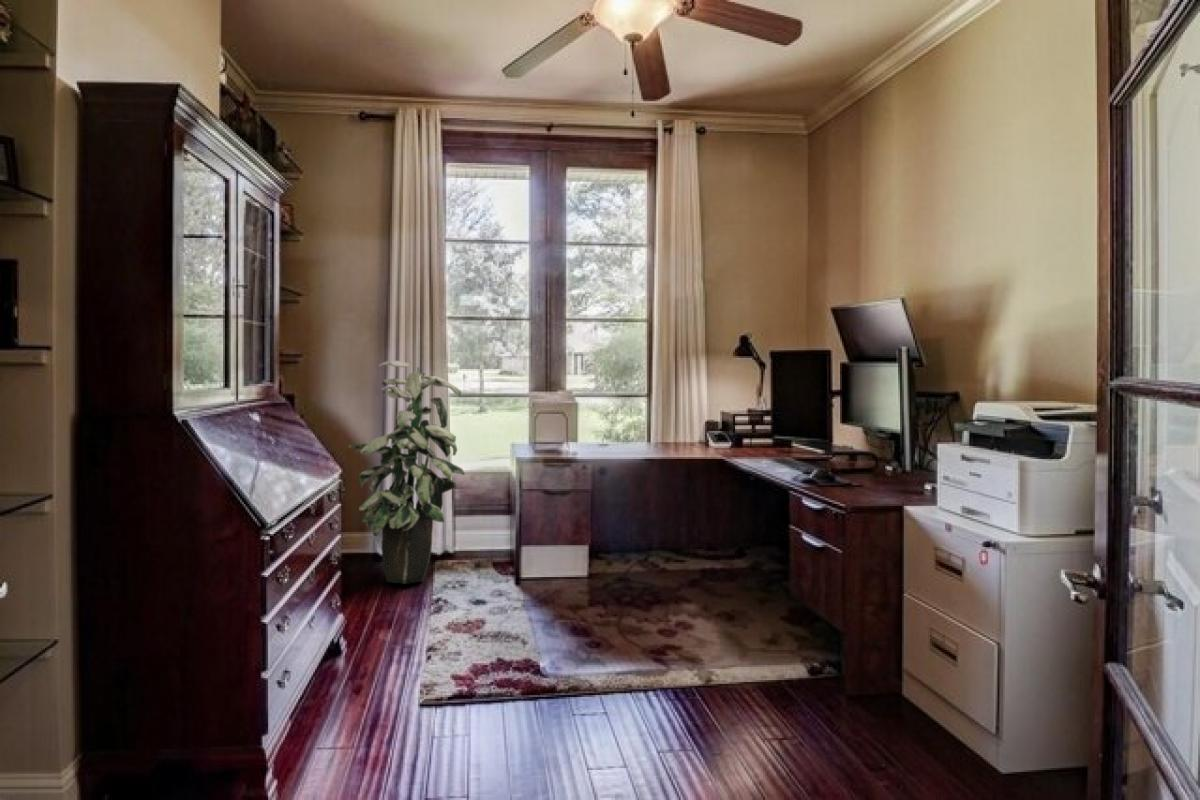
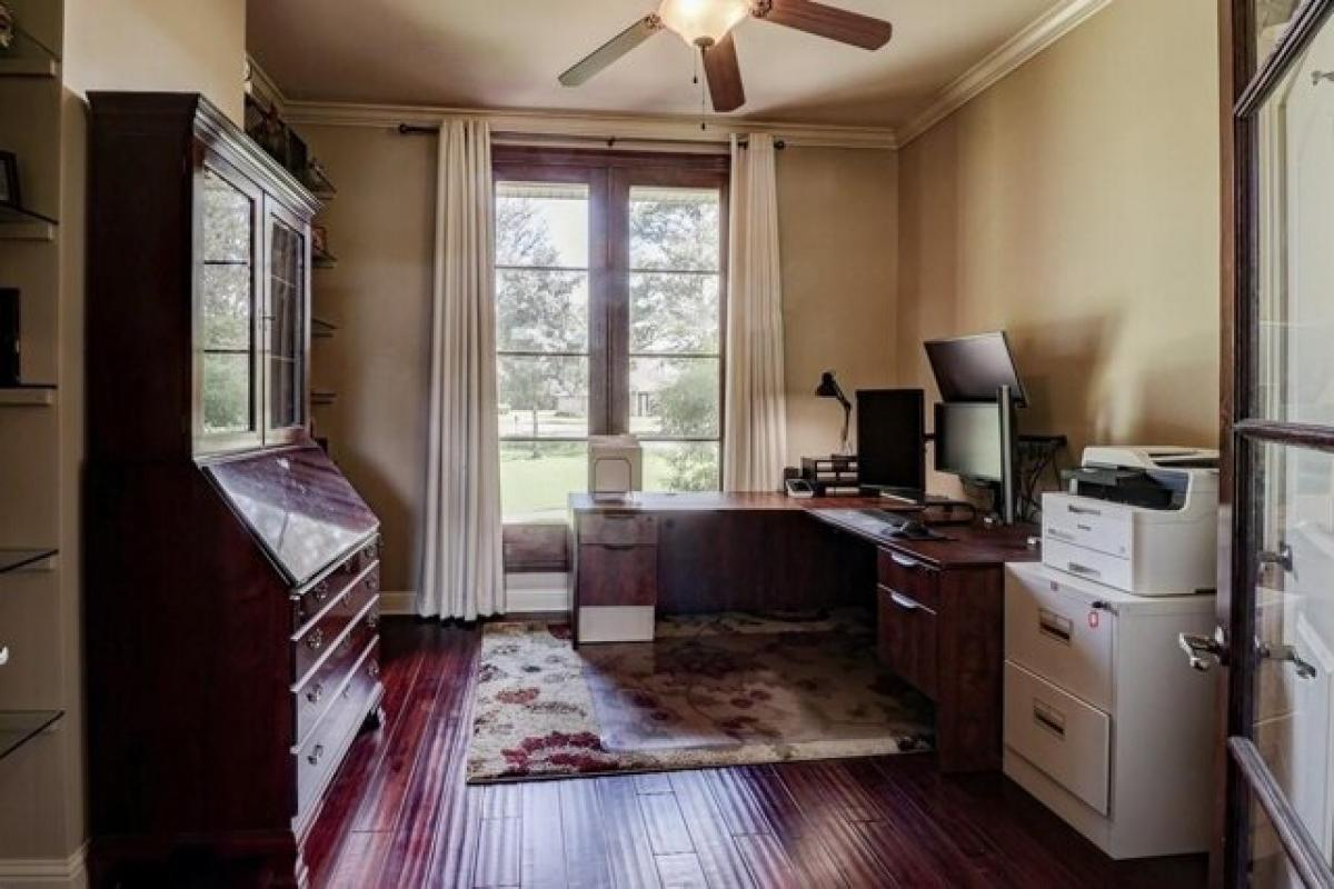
- indoor plant (406, 471)
